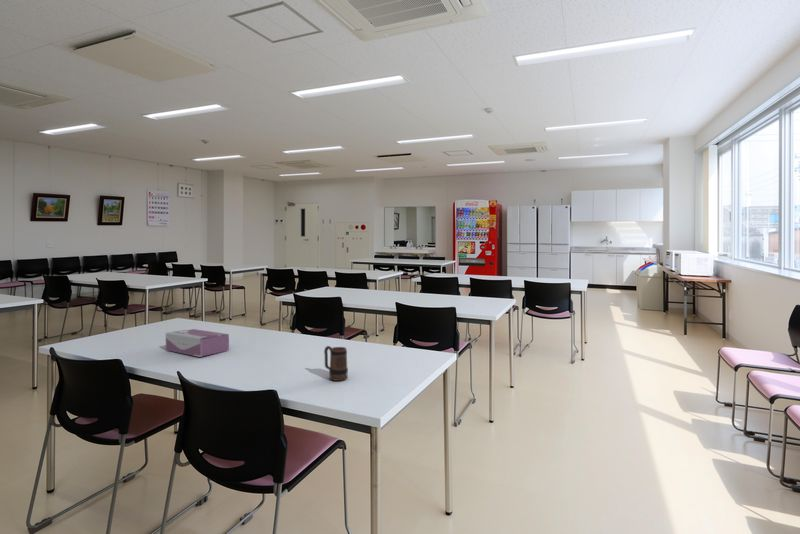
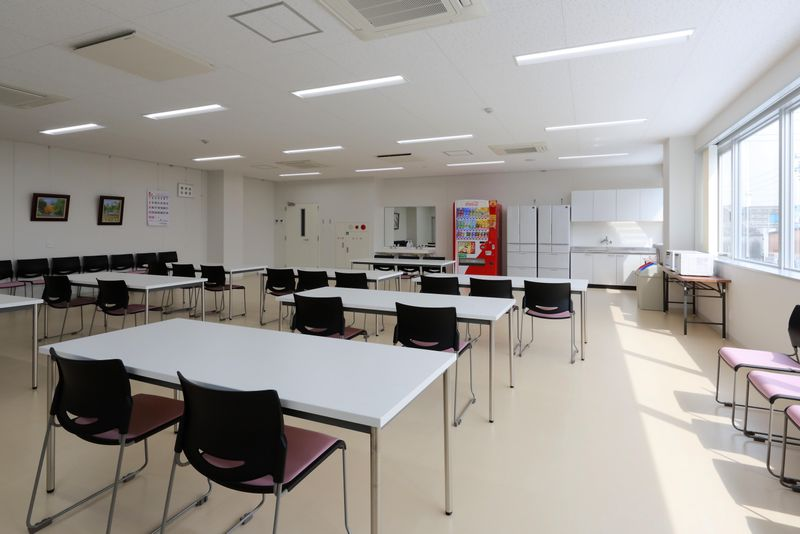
- mug (335, 362)
- tissue box (197, 341)
